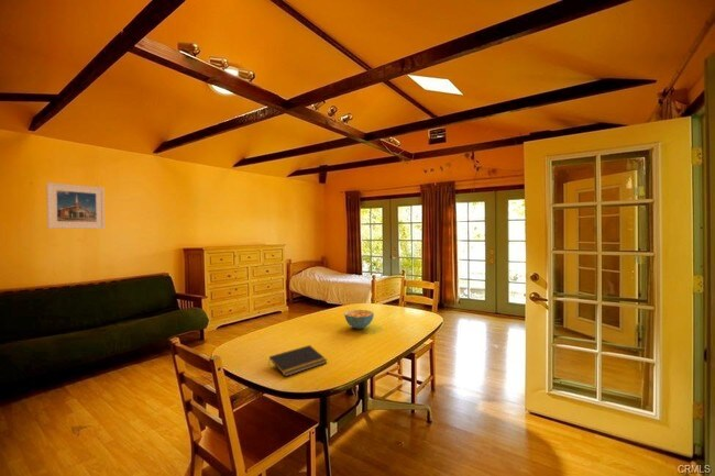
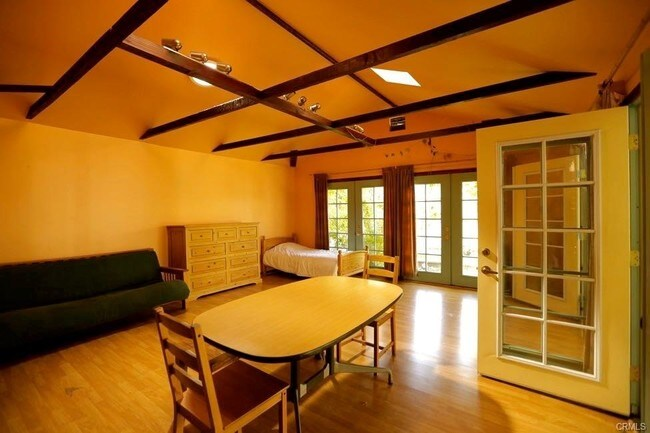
- cereal bowl (359, 320)
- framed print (77, 207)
- notepad (298, 358)
